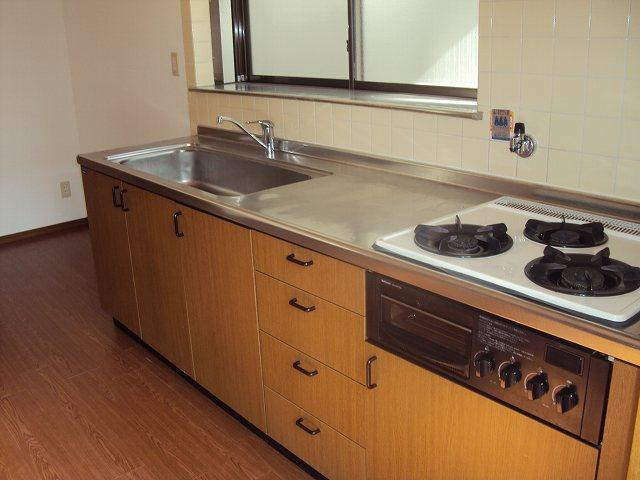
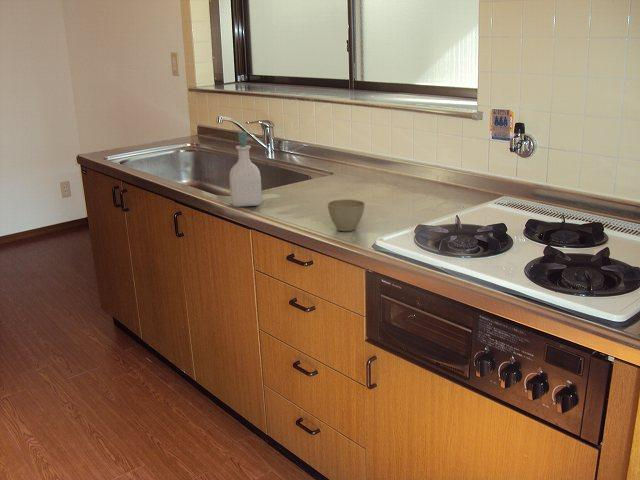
+ flower pot (346, 216)
+ soap bottle (244, 168)
